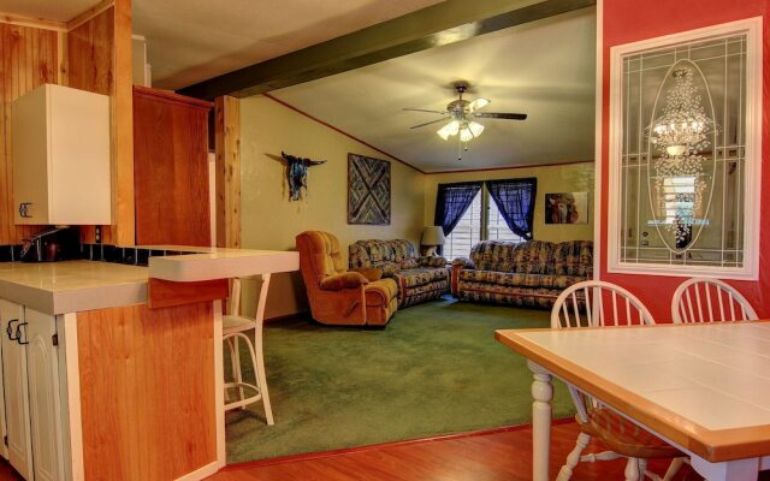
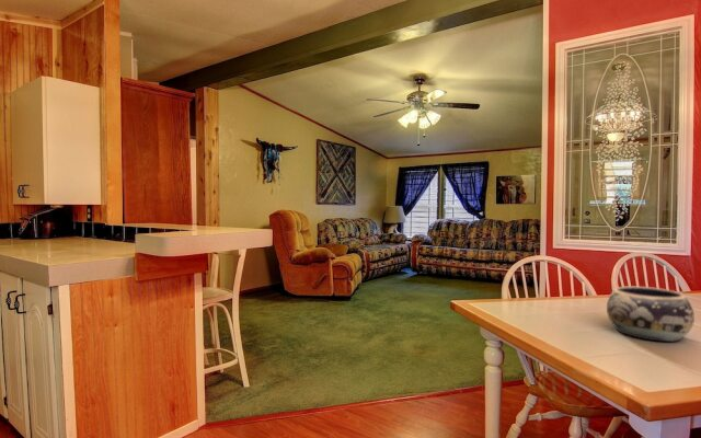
+ decorative bowl (647, 312)
